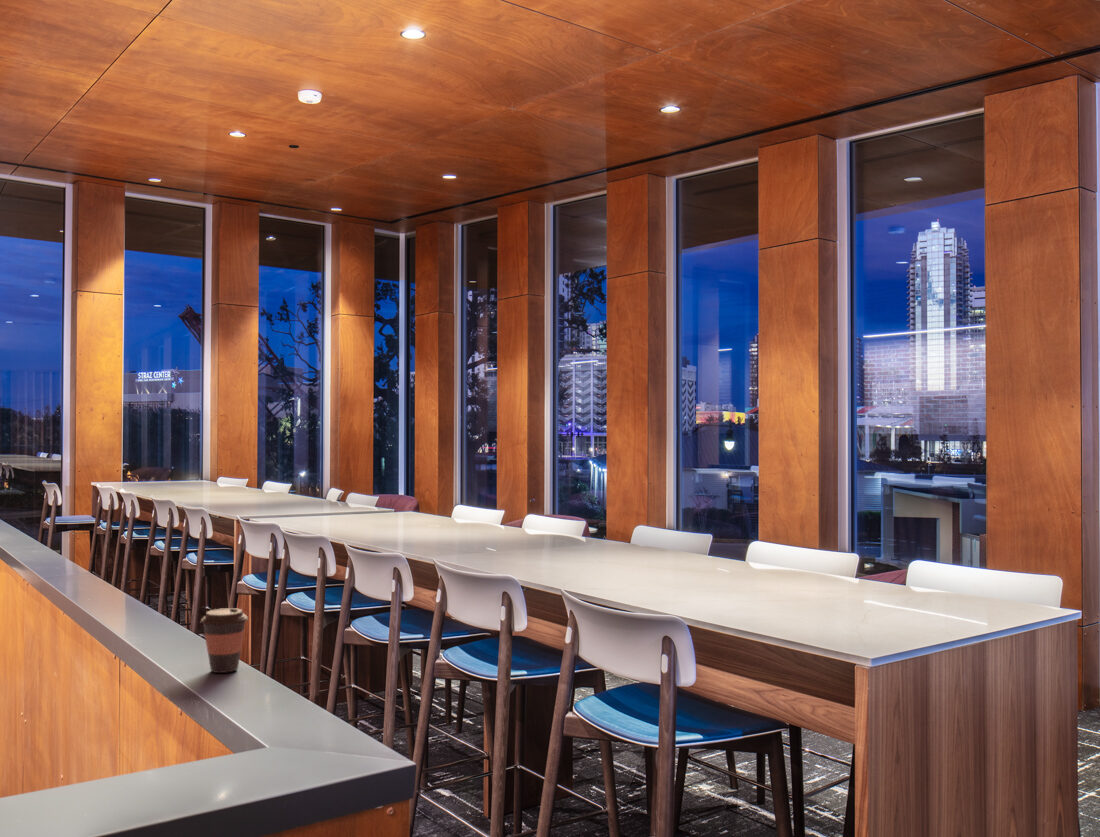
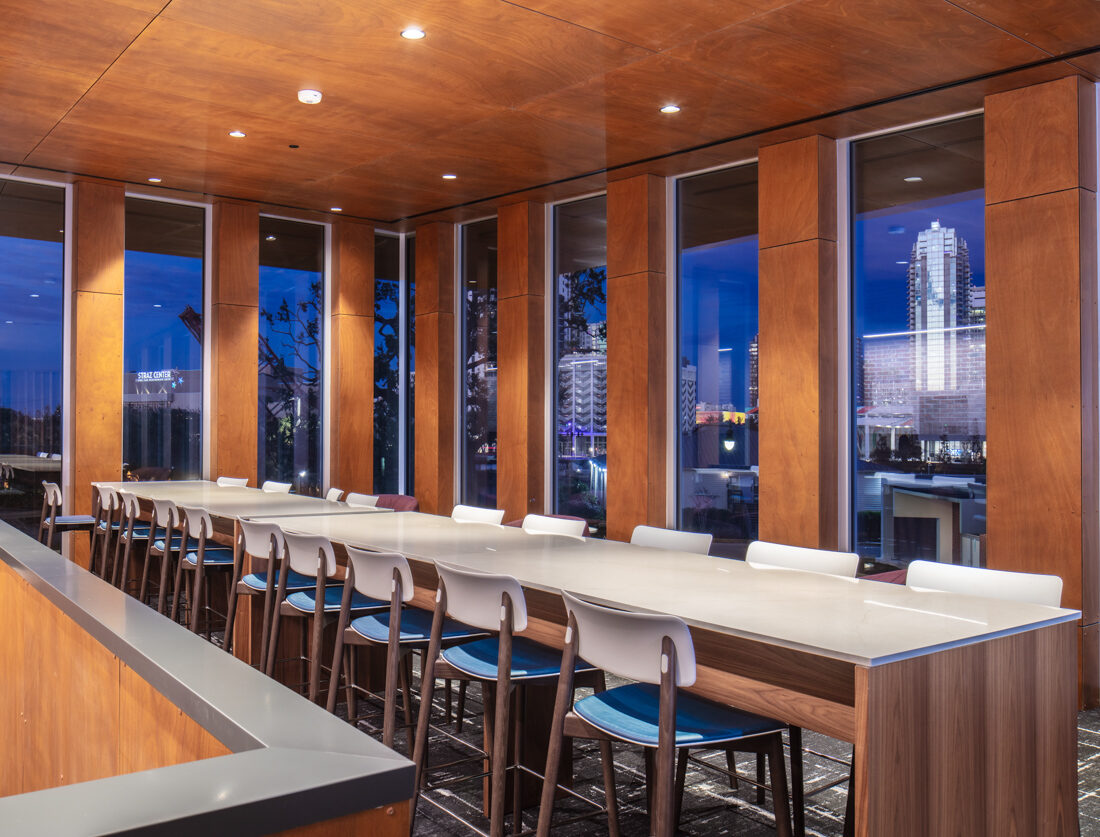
- coffee cup (224, 640)
